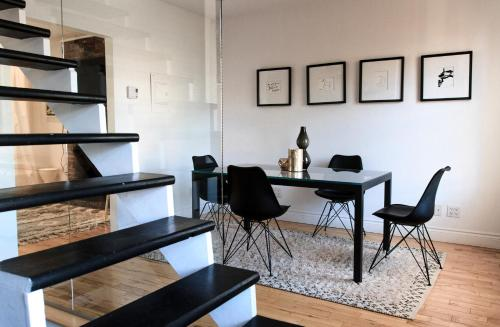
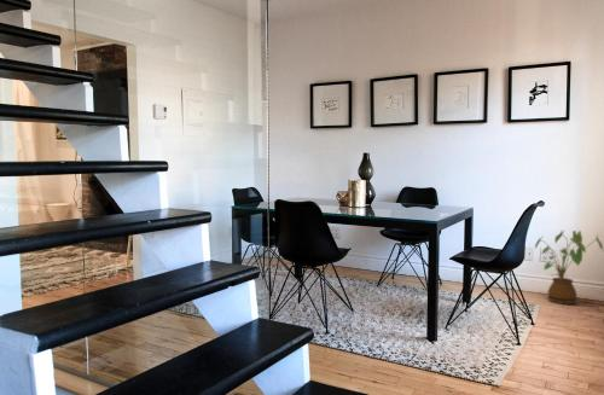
+ house plant (567, 267)
